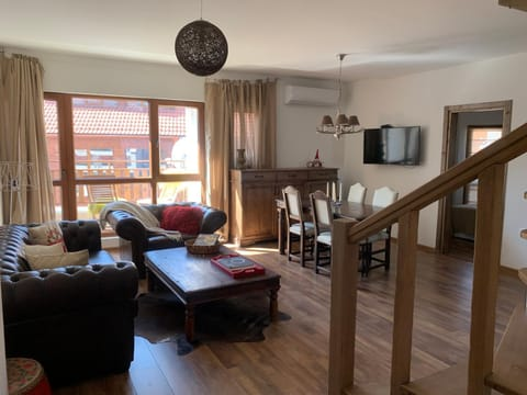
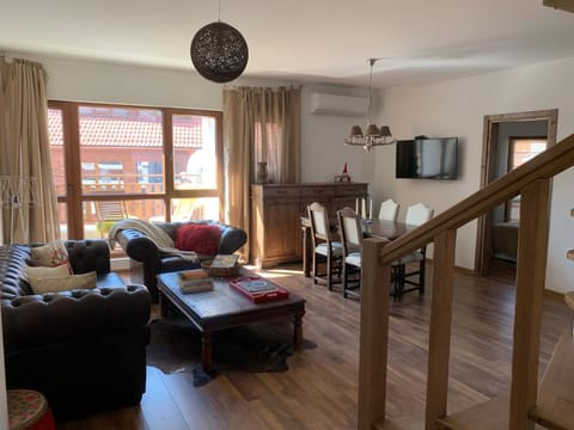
+ book stack (195, 281)
